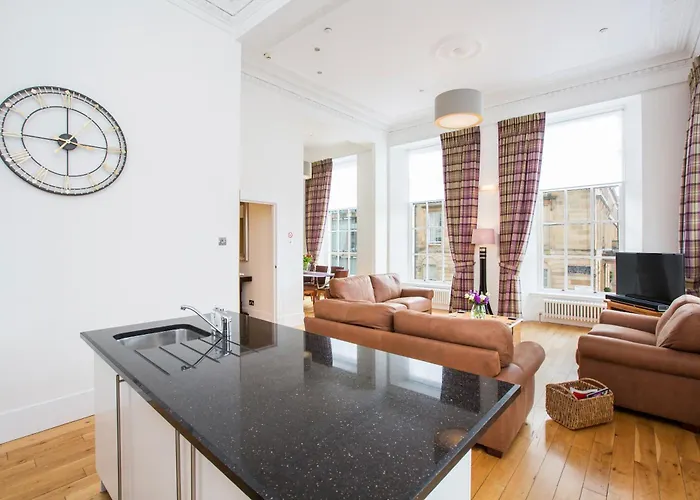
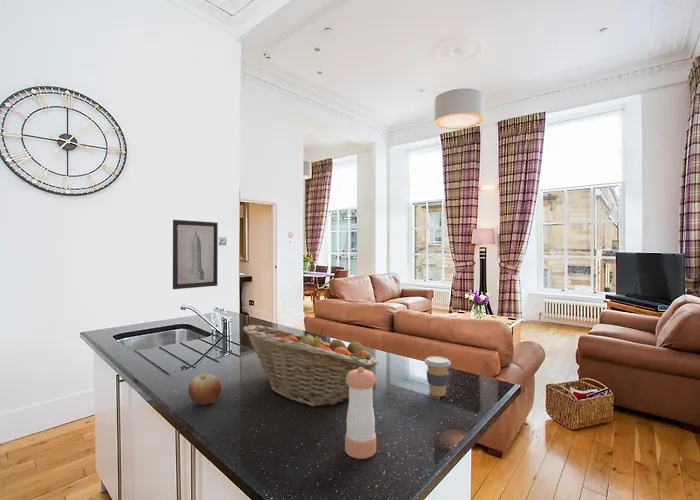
+ coffee cup (437, 376)
+ fruit basket (308, 355)
+ wall art (196, 254)
+ pepper shaker (360, 408)
+ apple (204, 388)
